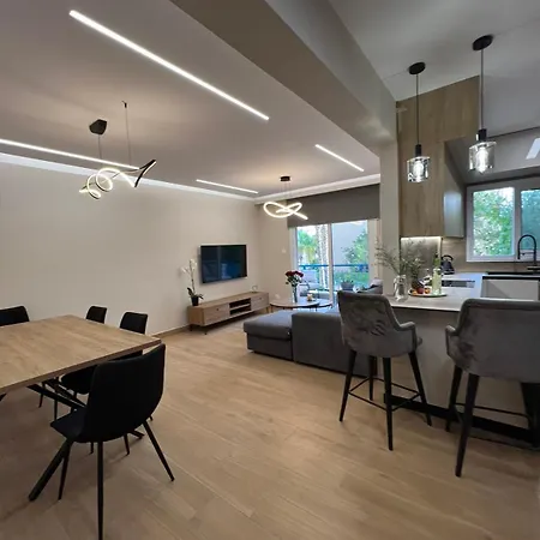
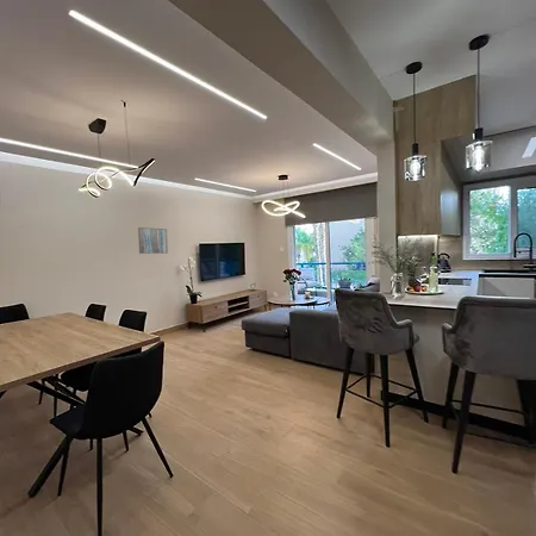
+ wall art (152, 241)
